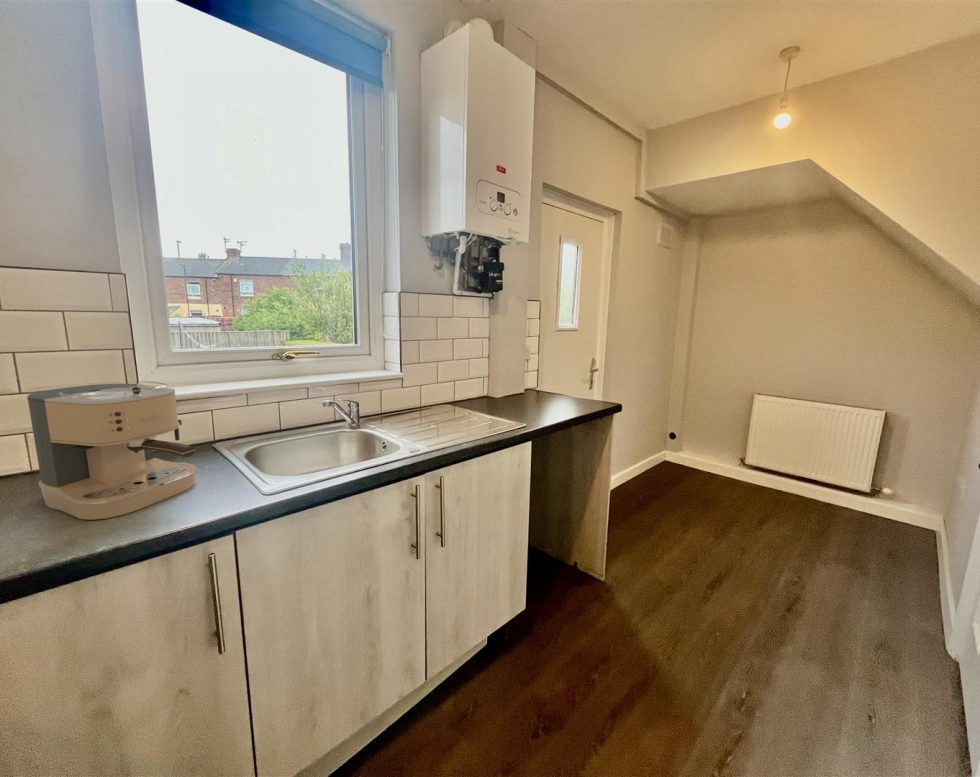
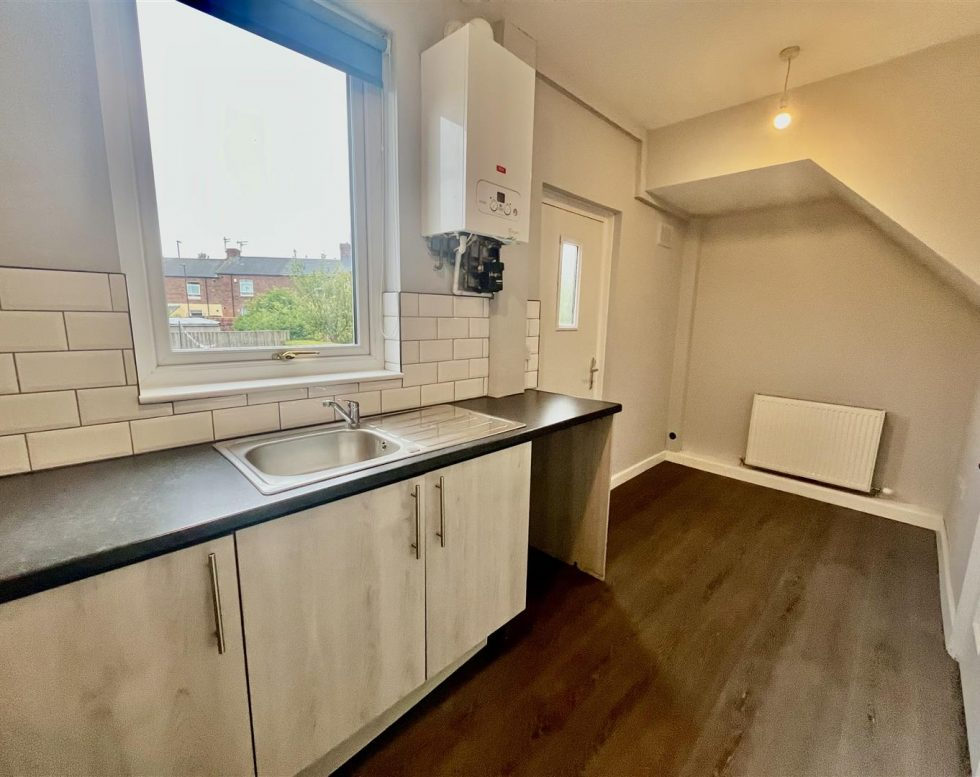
- coffee maker (125, 441)
